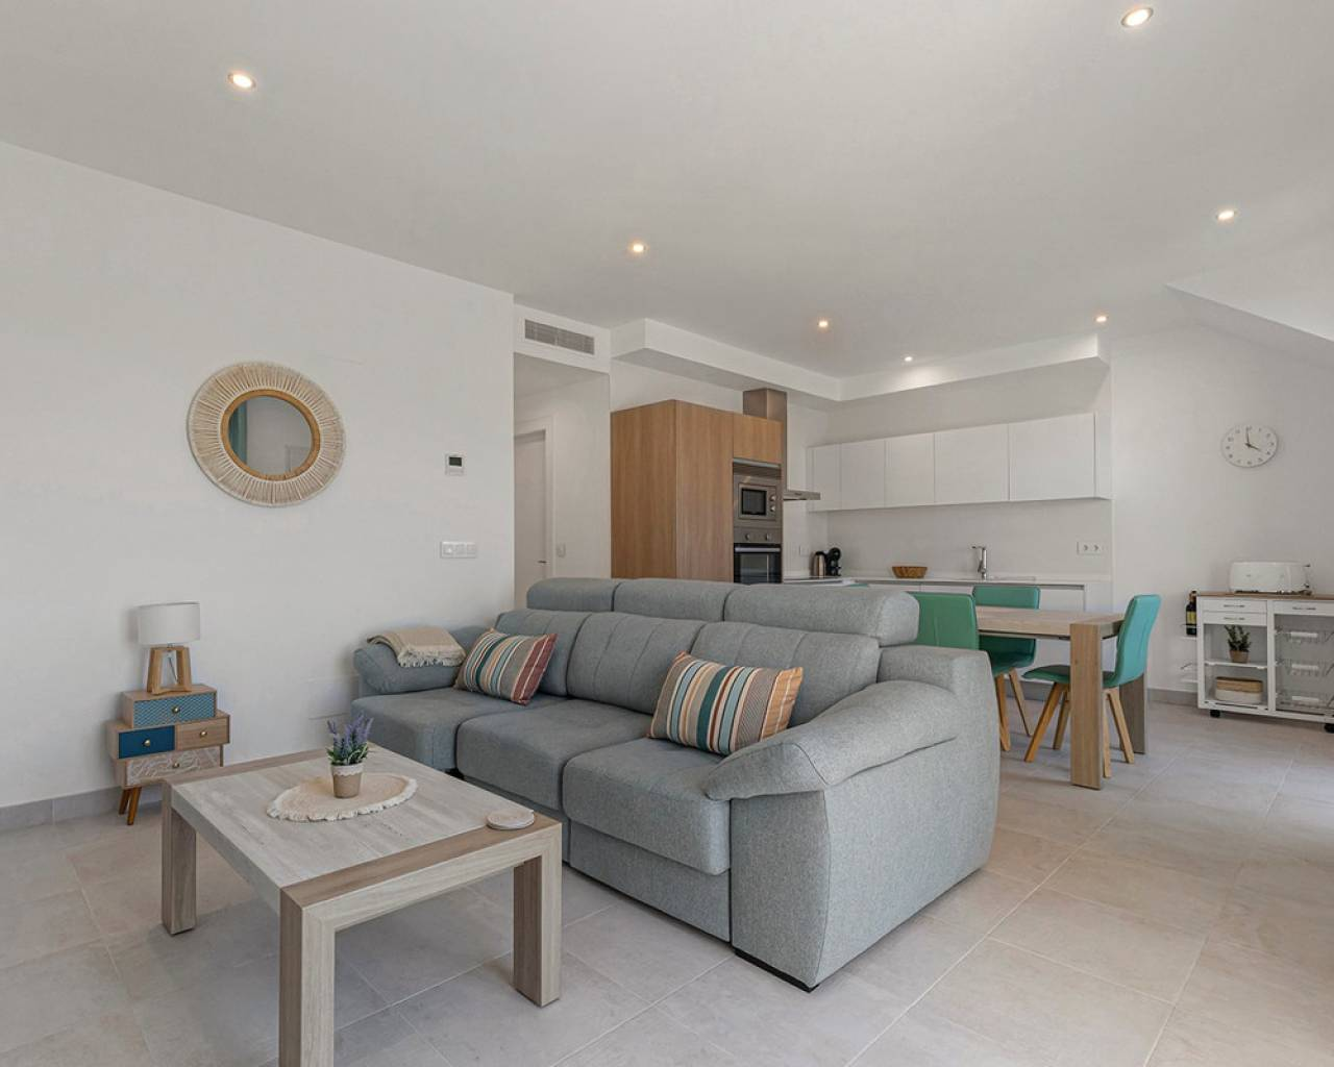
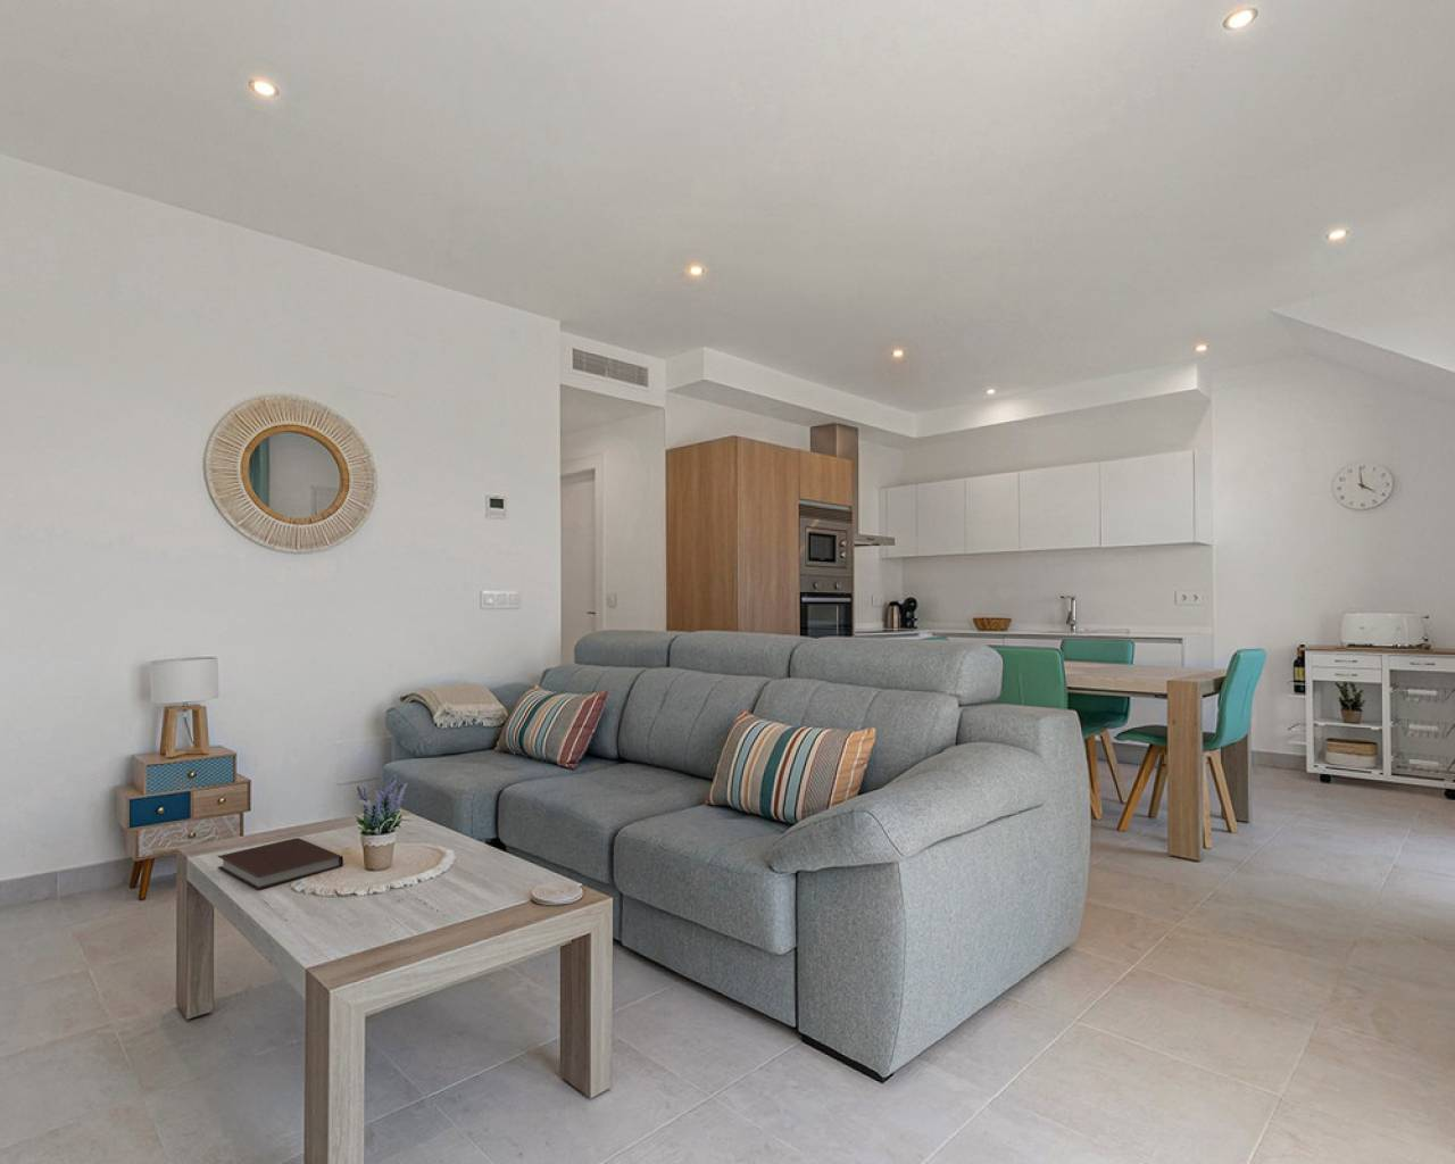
+ notebook (279, 860)
